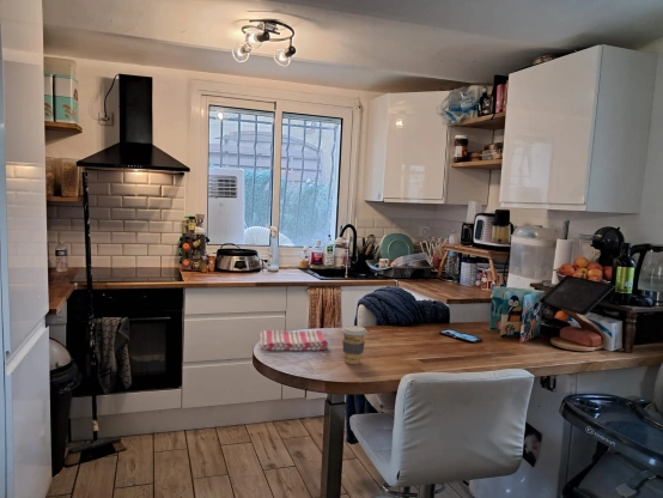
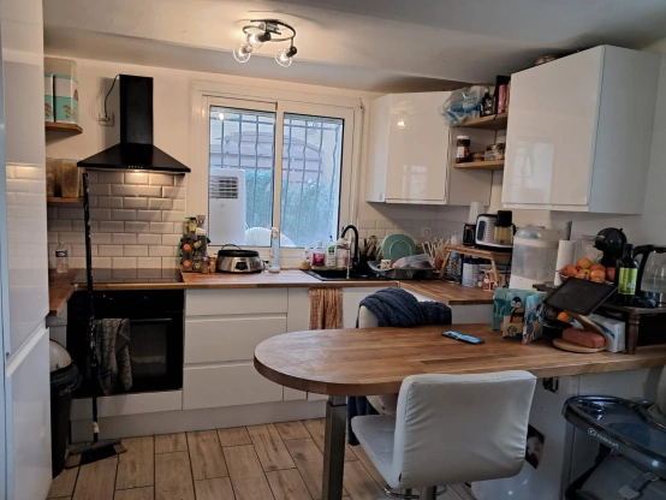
- dish towel (292, 338)
- coffee cup (353, 345)
